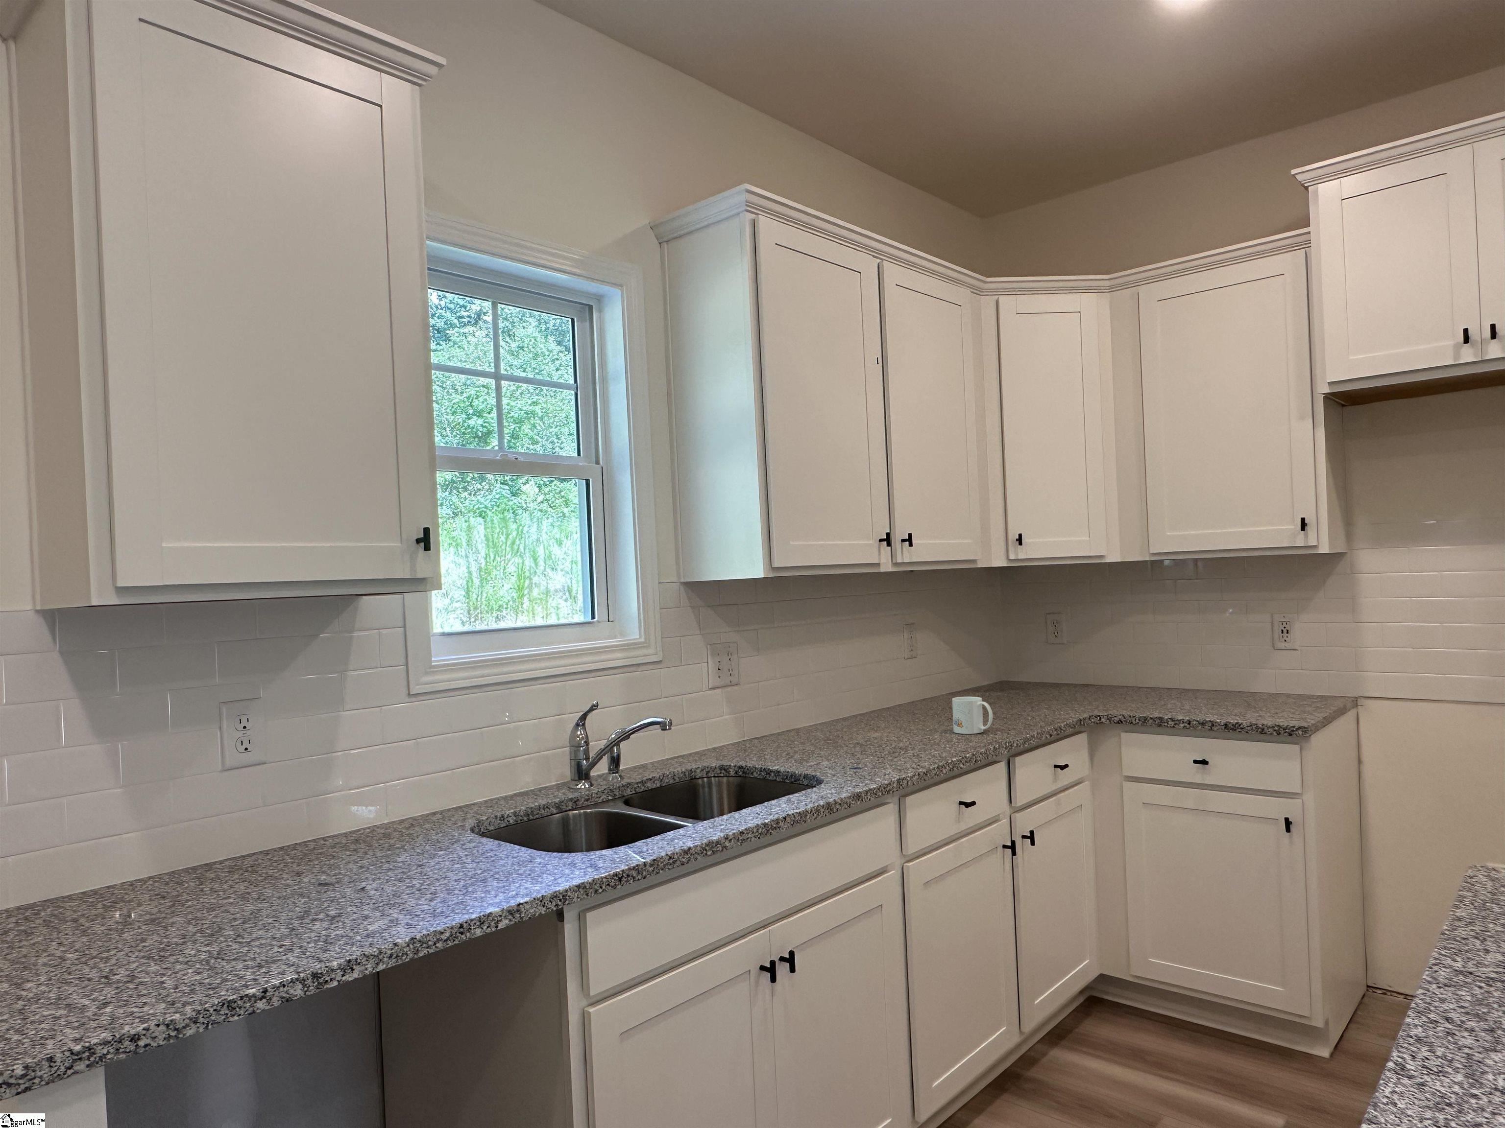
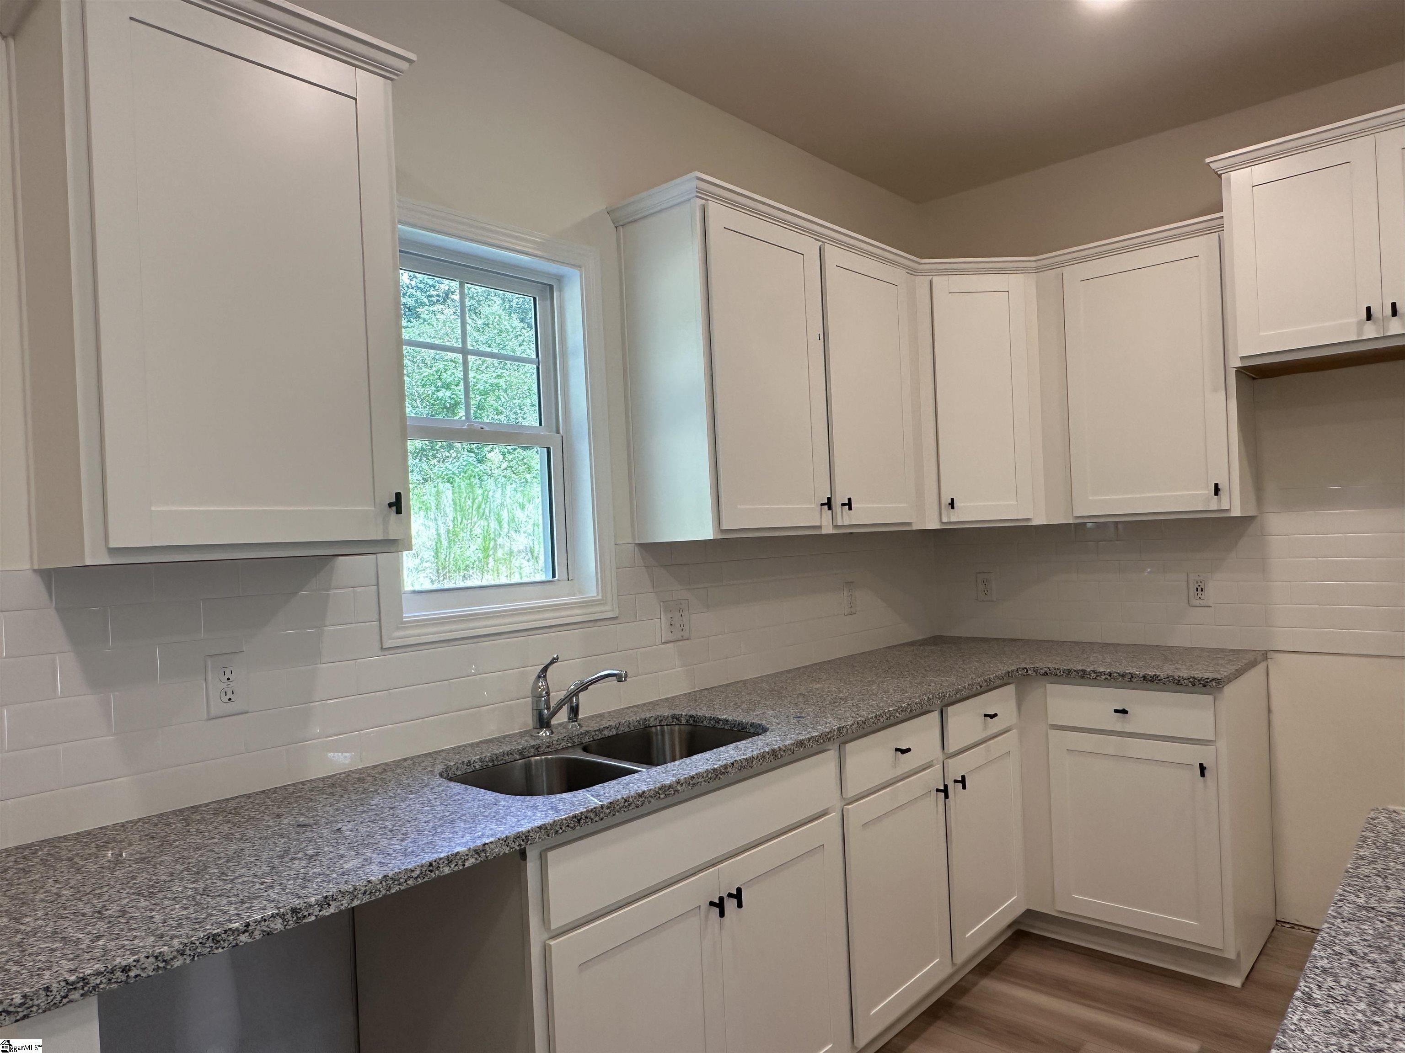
- mug (973, 716)
